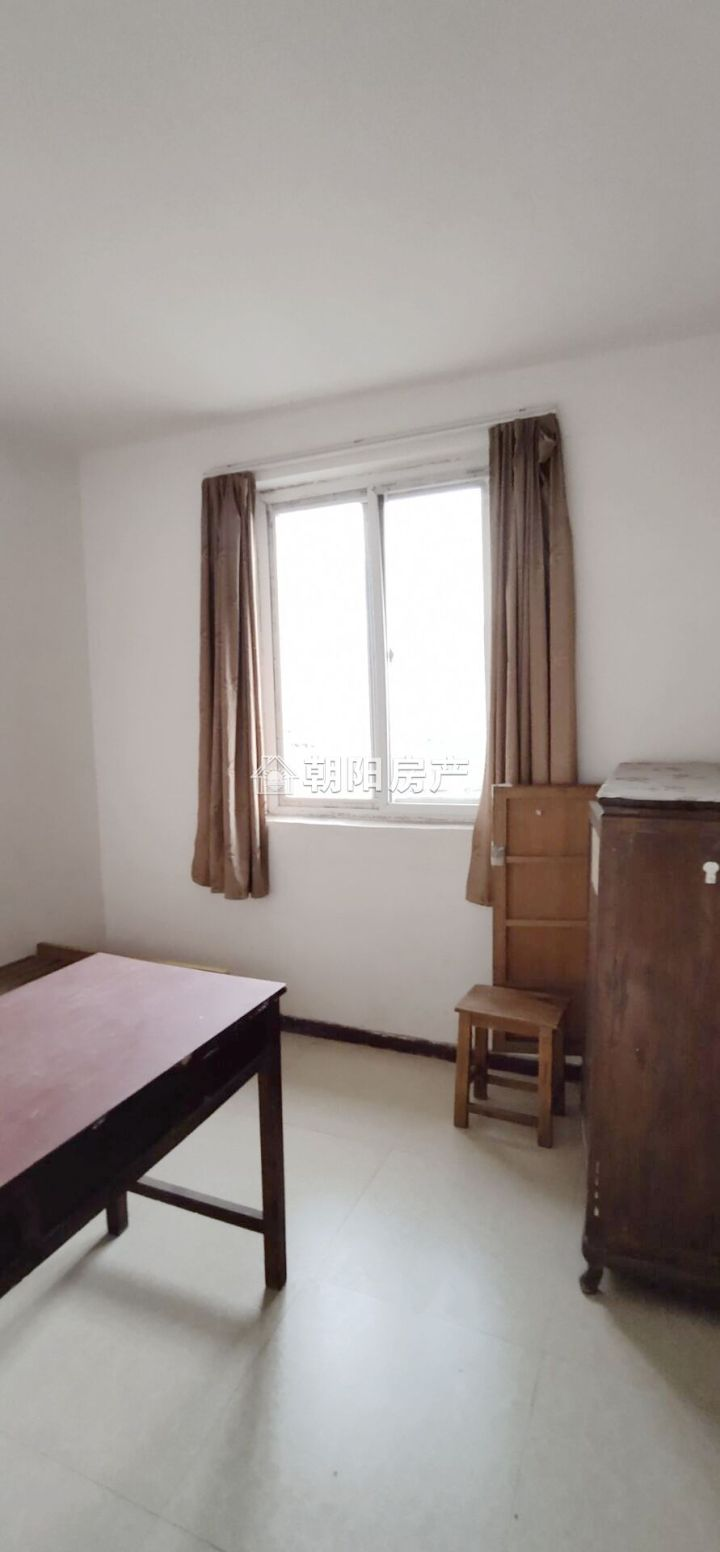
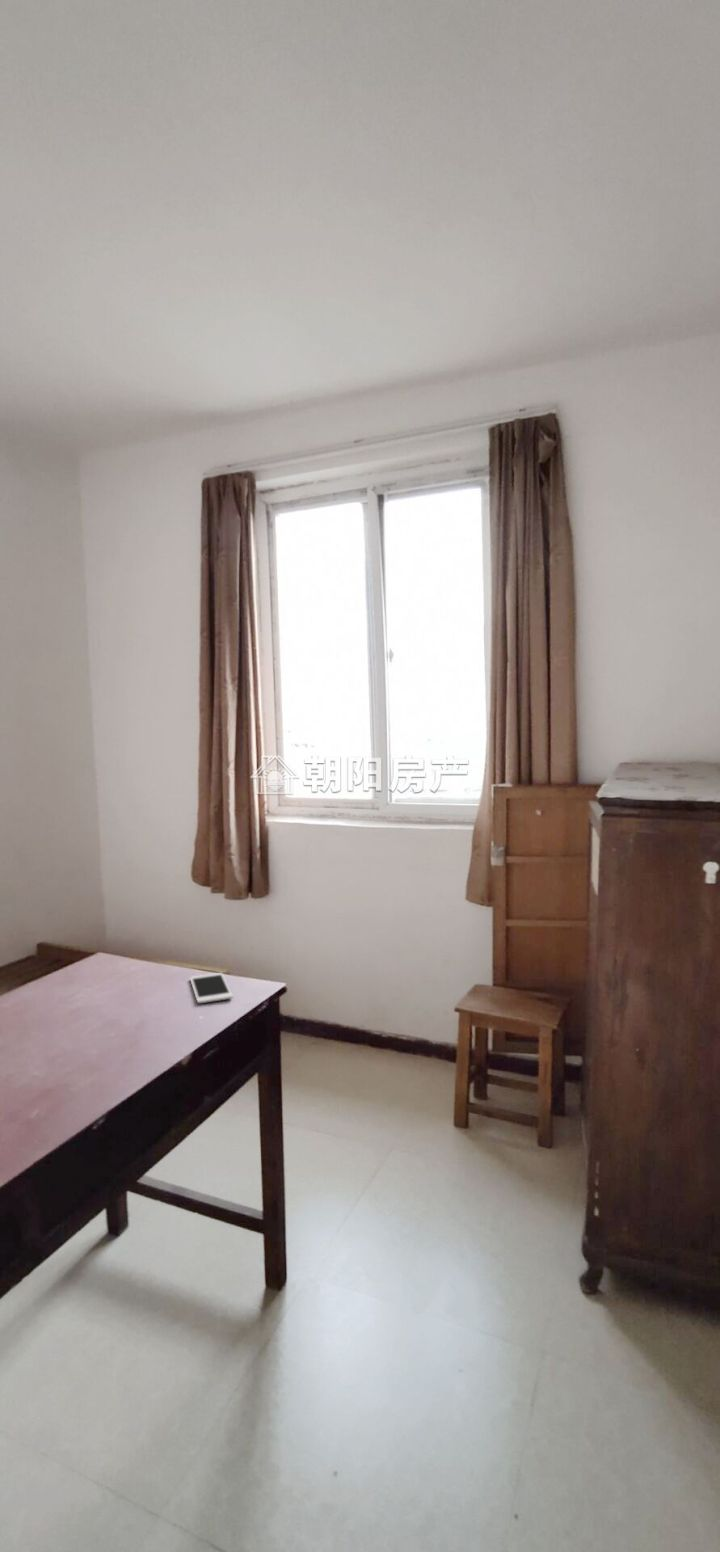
+ cell phone (210, 987)
